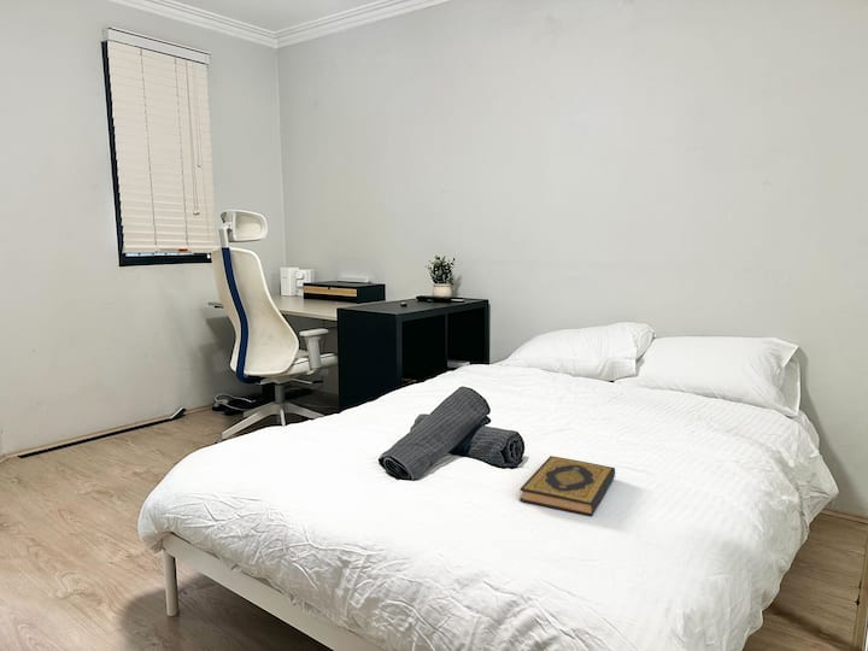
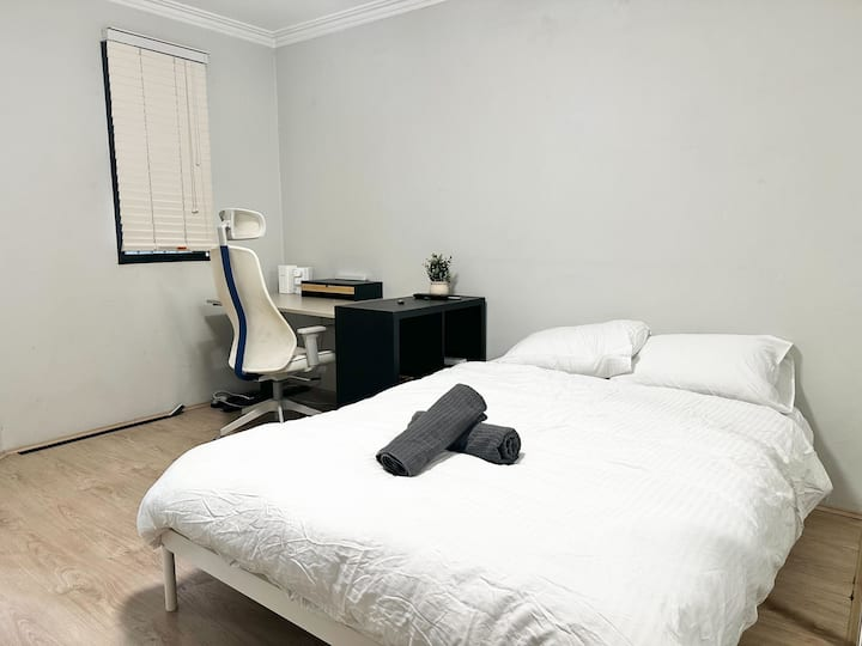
- hardback book (569, 482)
